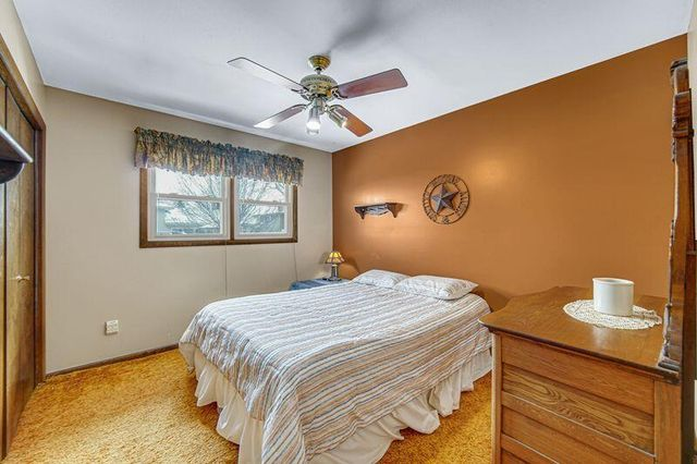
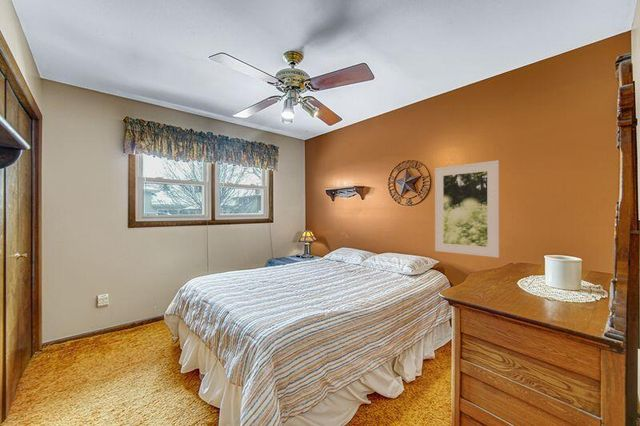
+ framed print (464, 209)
